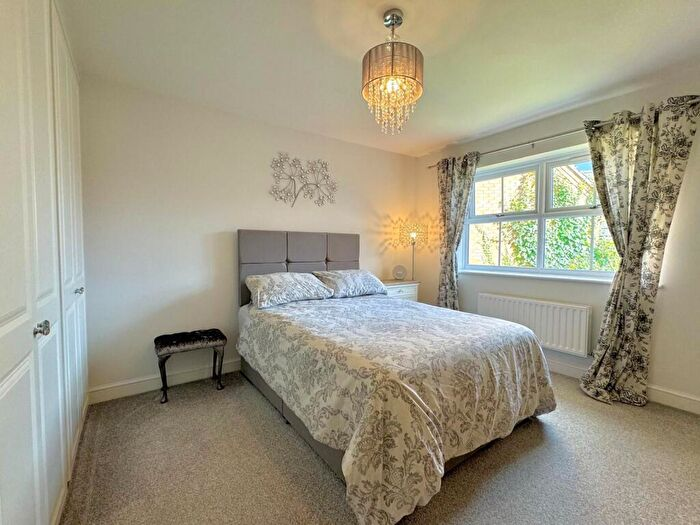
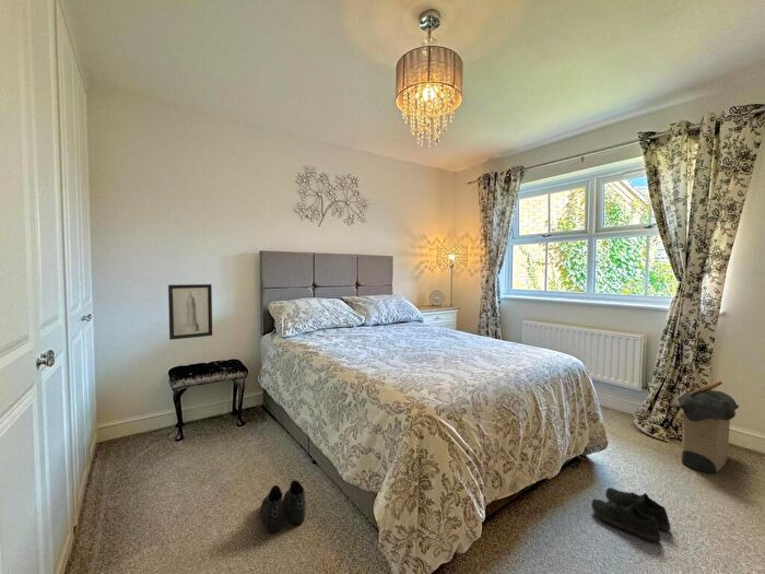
+ laundry hamper (704, 418)
+ wall art (190, 311)
+ boots (284, 496)
+ shoe (629, 507)
